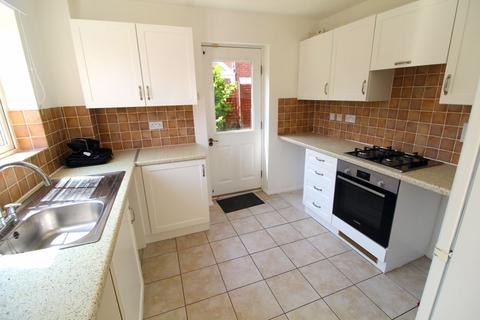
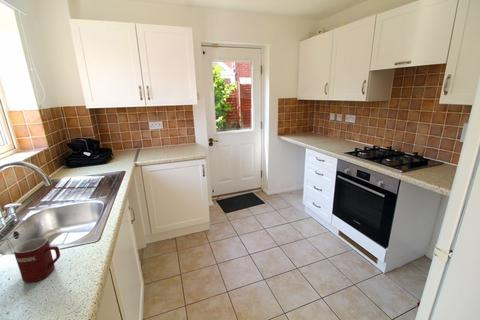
+ mug (41, 258)
